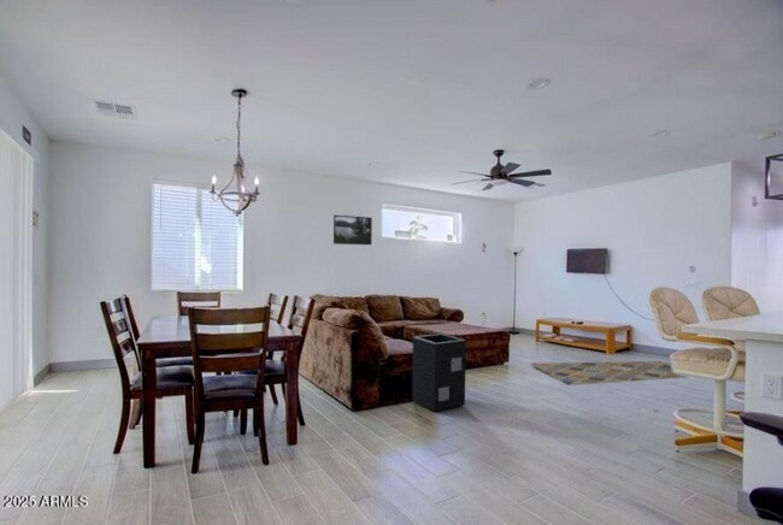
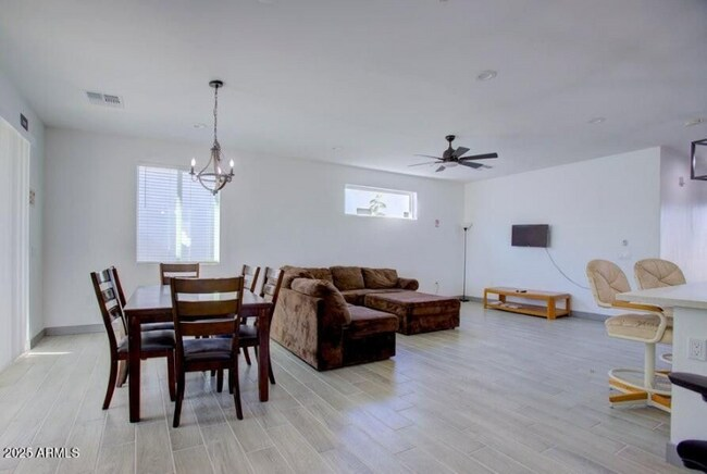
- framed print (353, 230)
- rug (628, 376)
- speaker (438, 371)
